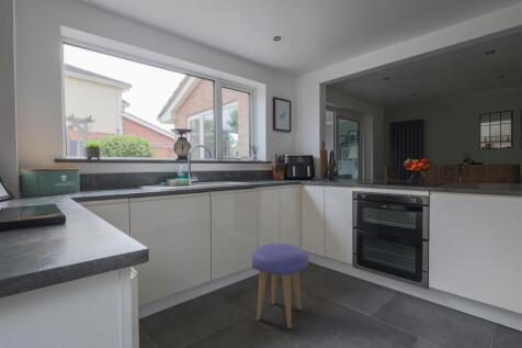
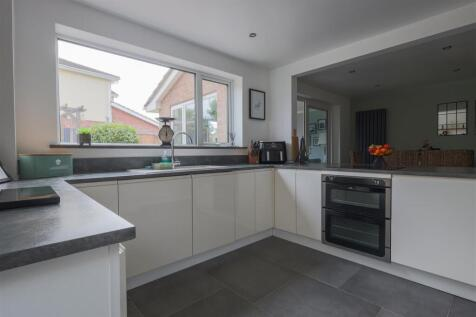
- stool (282, 281)
